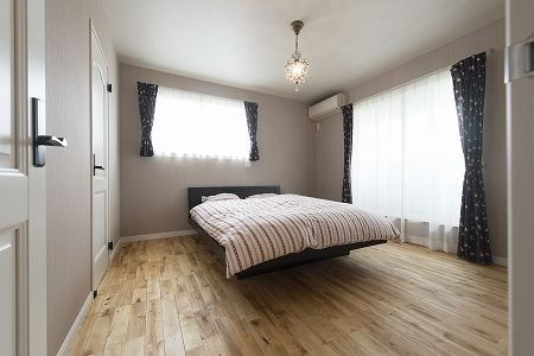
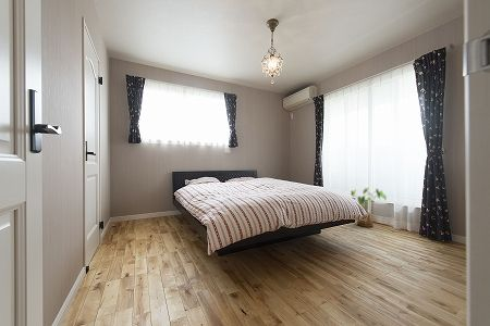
+ house plant (365, 206)
